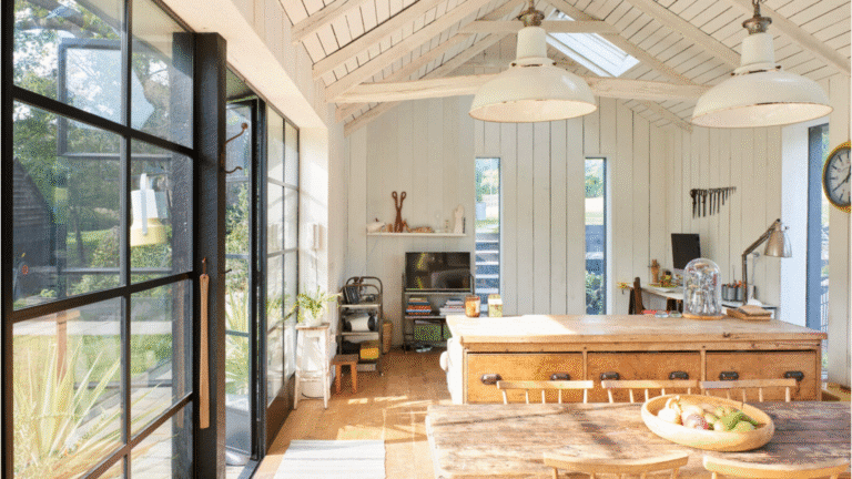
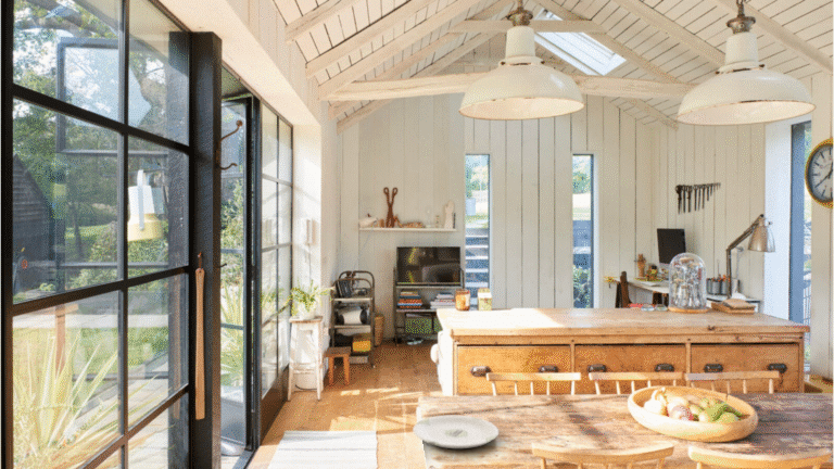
+ plate (455, 432)
